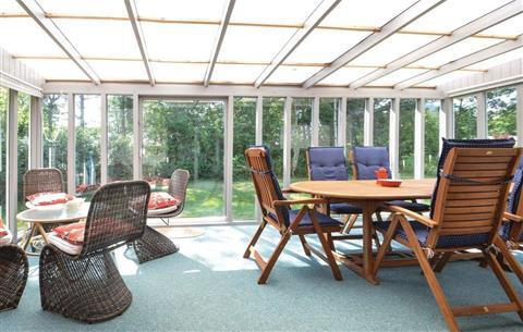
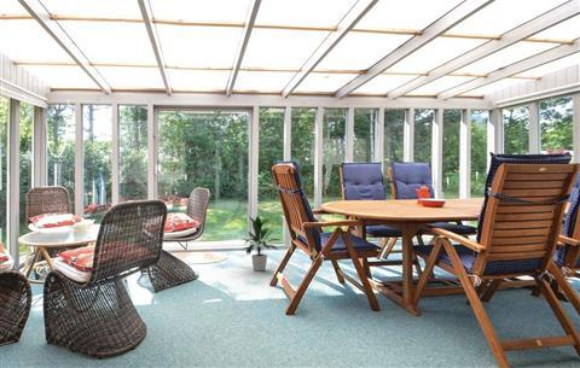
+ indoor plant (259, 241)
